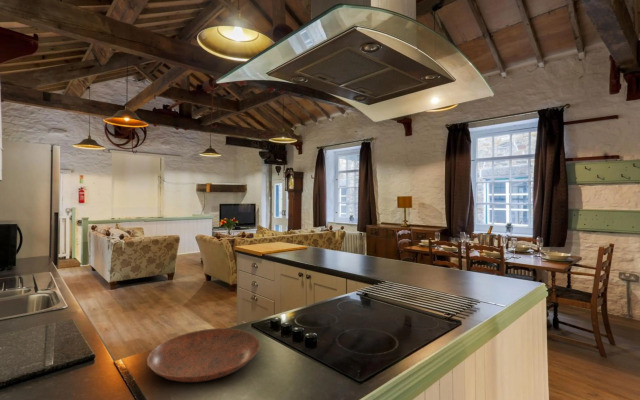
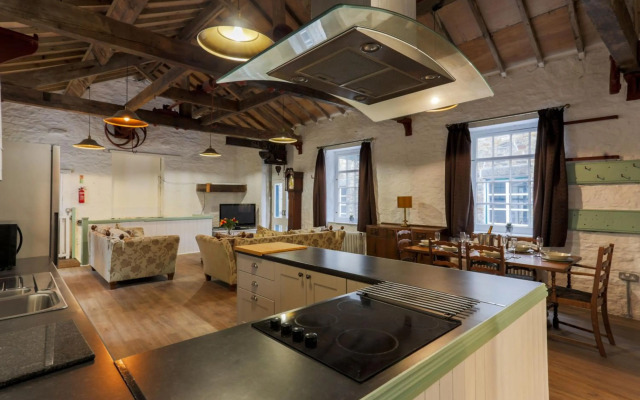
- bowl (206, 355)
